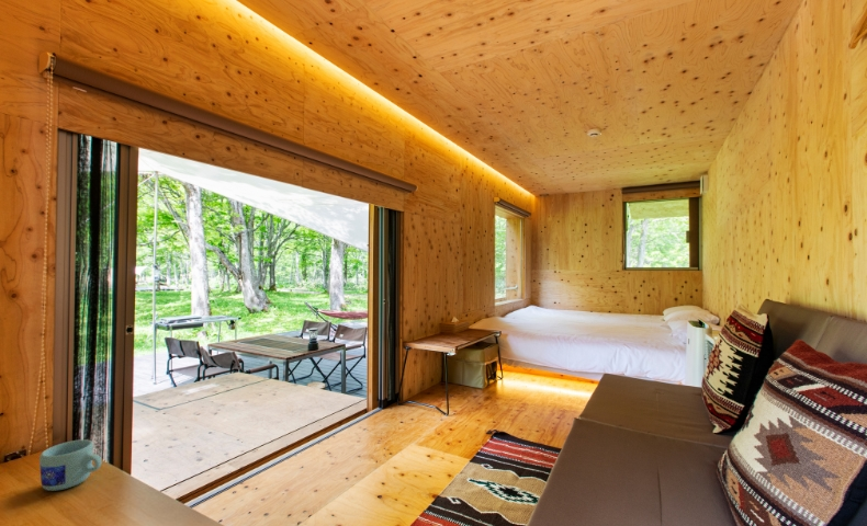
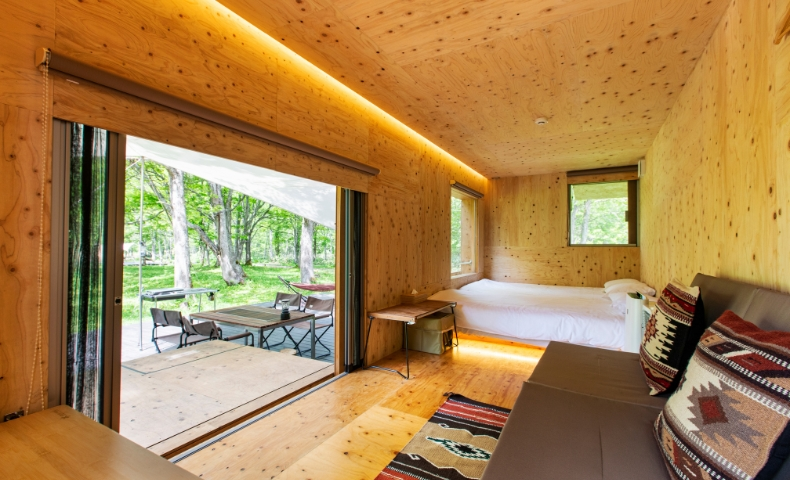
- mug (72, 466)
